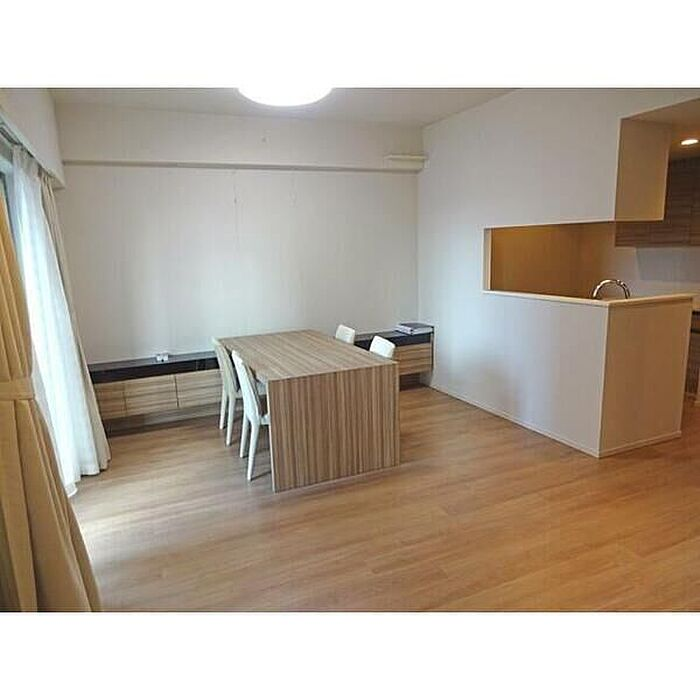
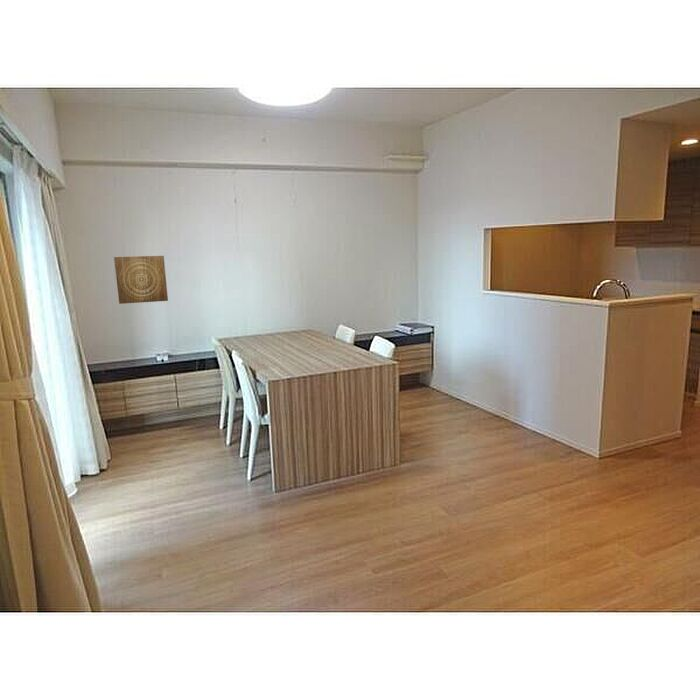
+ wall art (141, 279)
